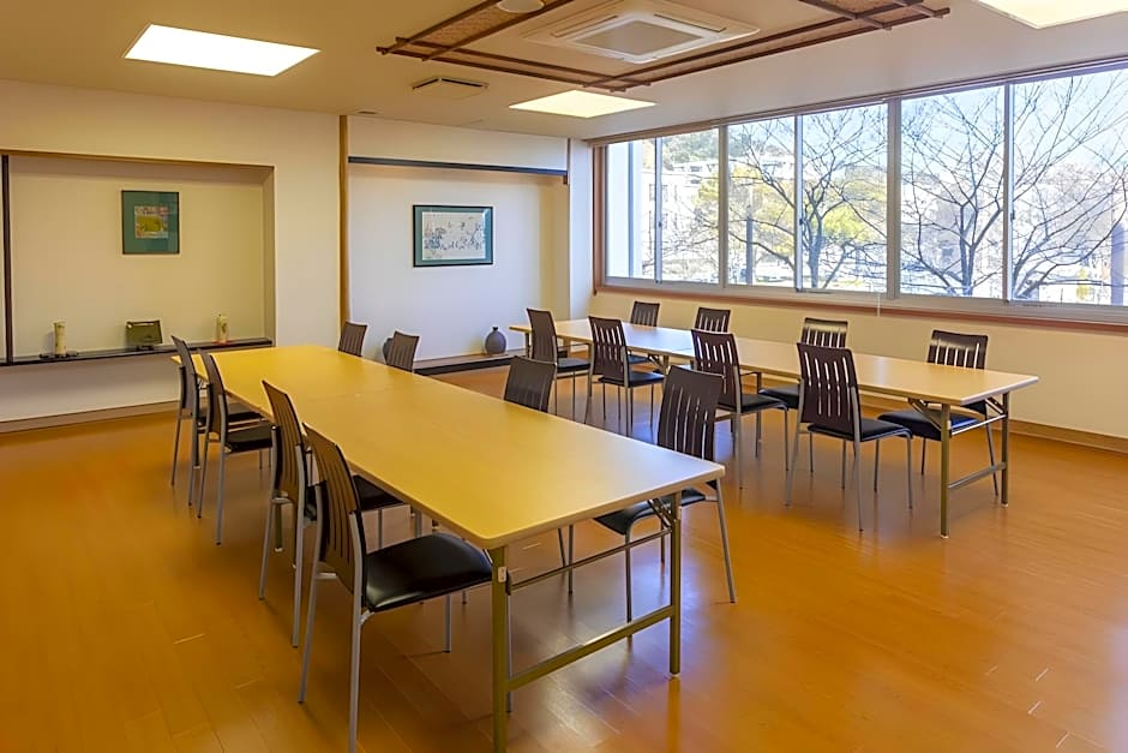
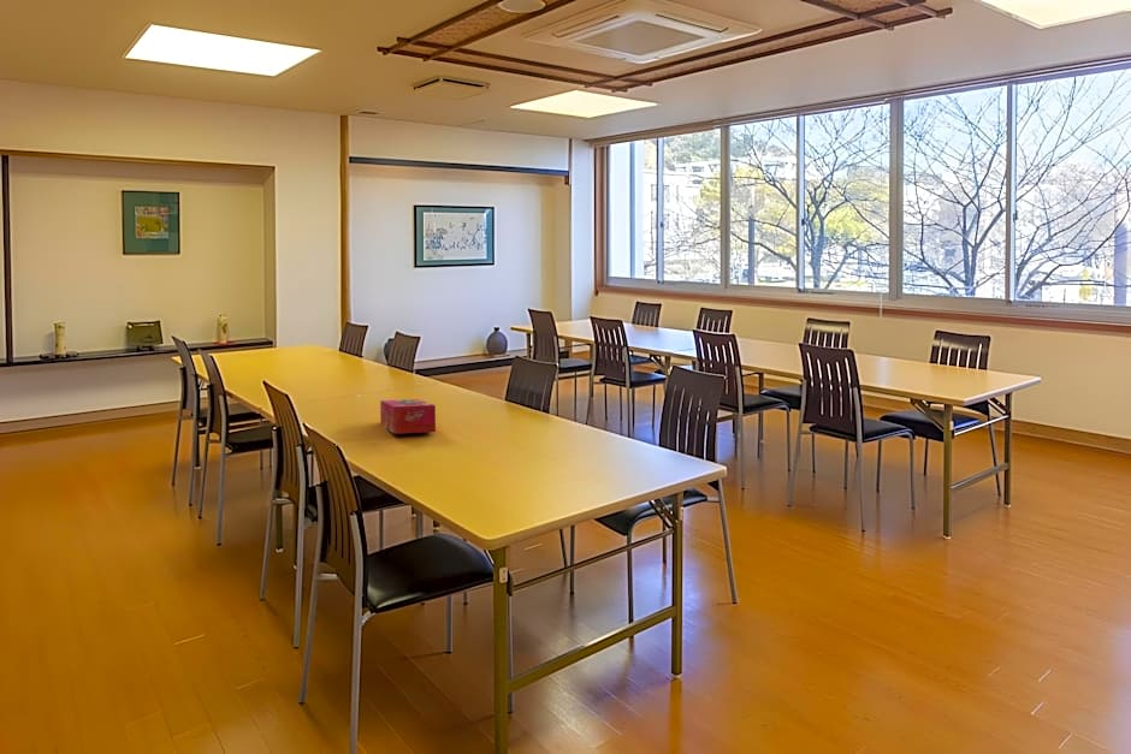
+ tissue box (407, 415)
